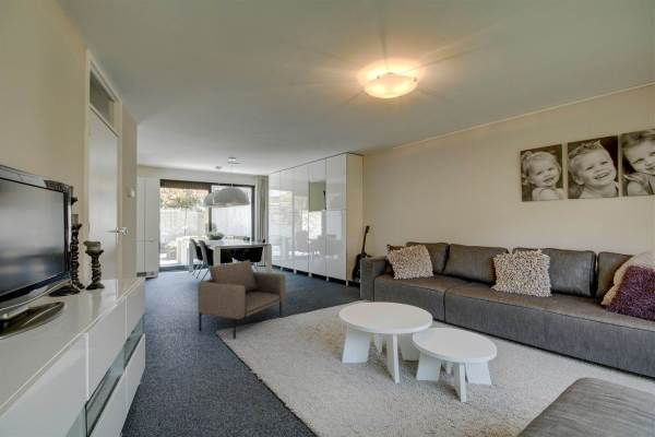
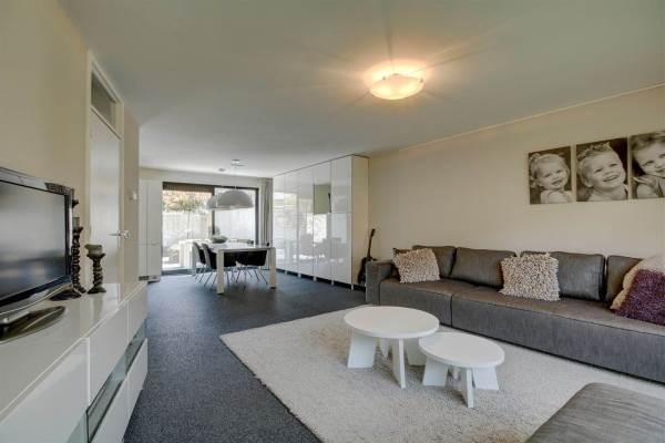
- armchair (242, 293)
